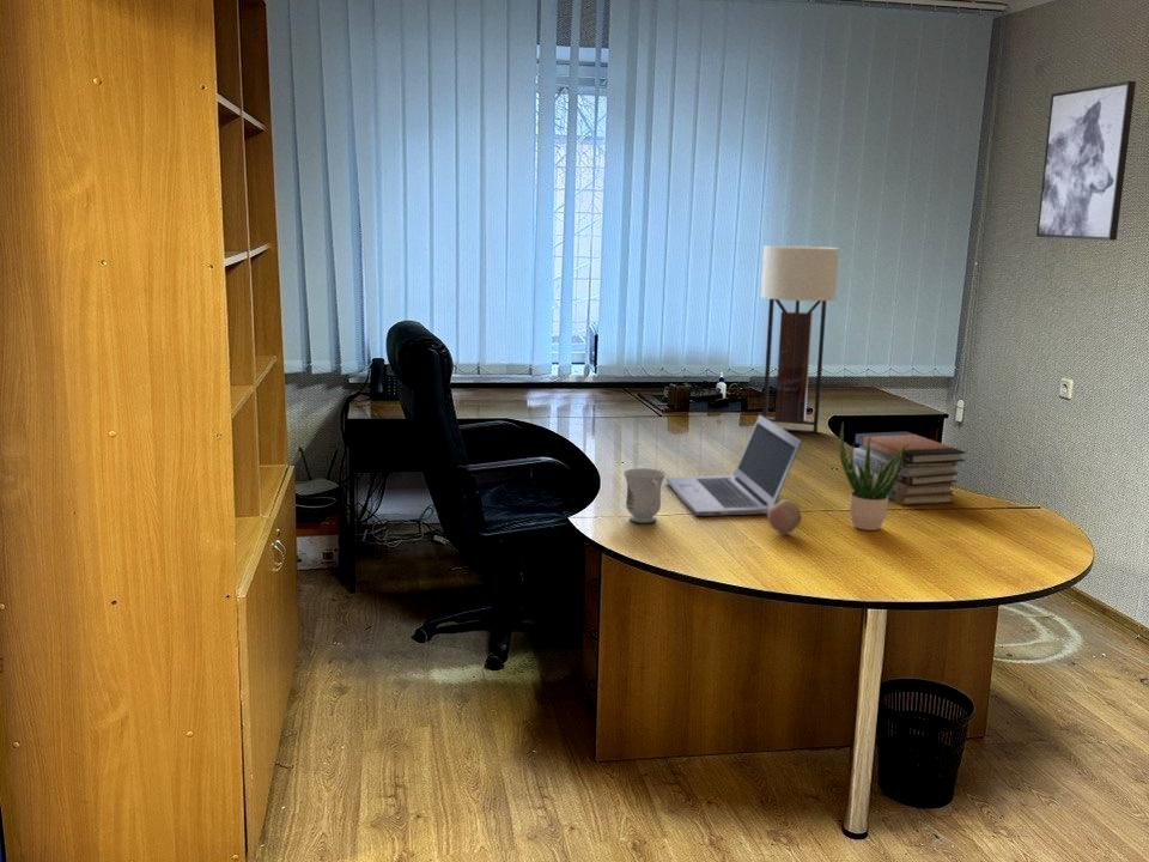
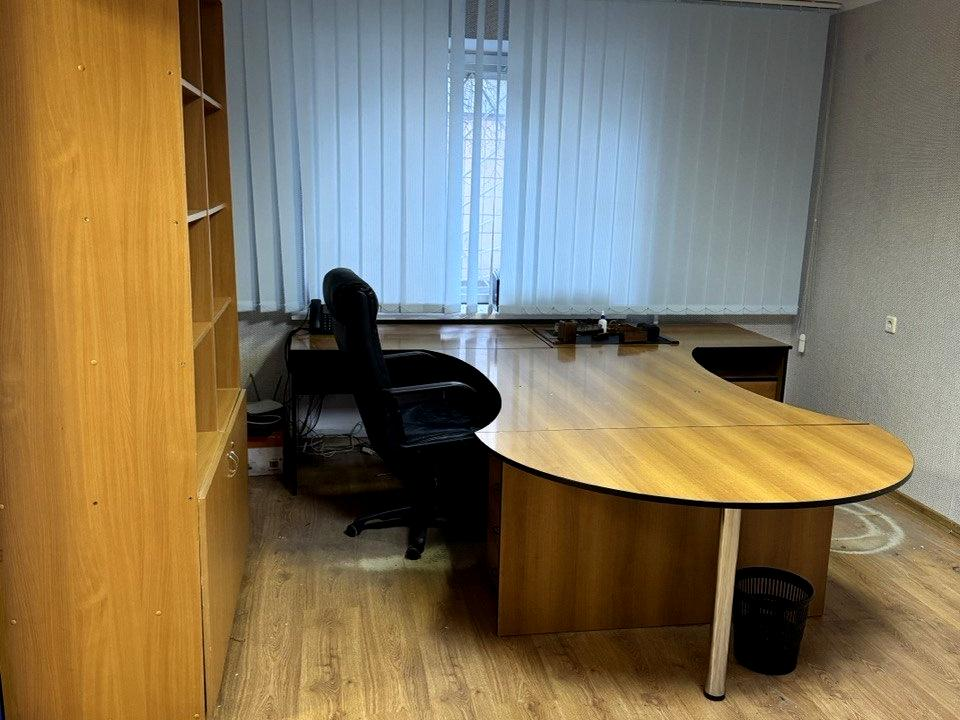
- wall sconce (795, 340)
- wall art (1082, 164)
- potted plant (869, 476)
- book stack (905, 466)
- apple (784, 516)
- mug (646, 498)
- laptop (737, 465)
